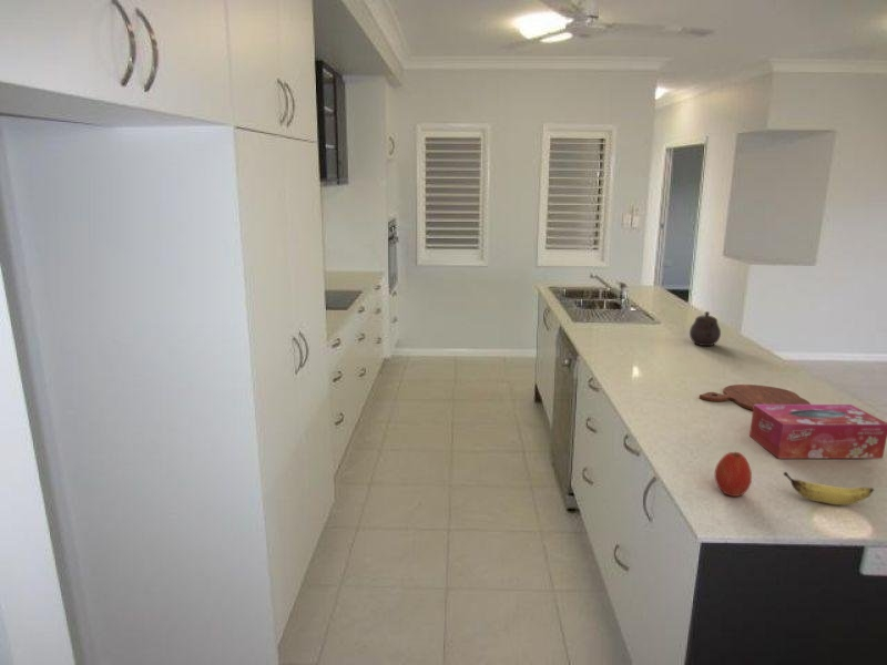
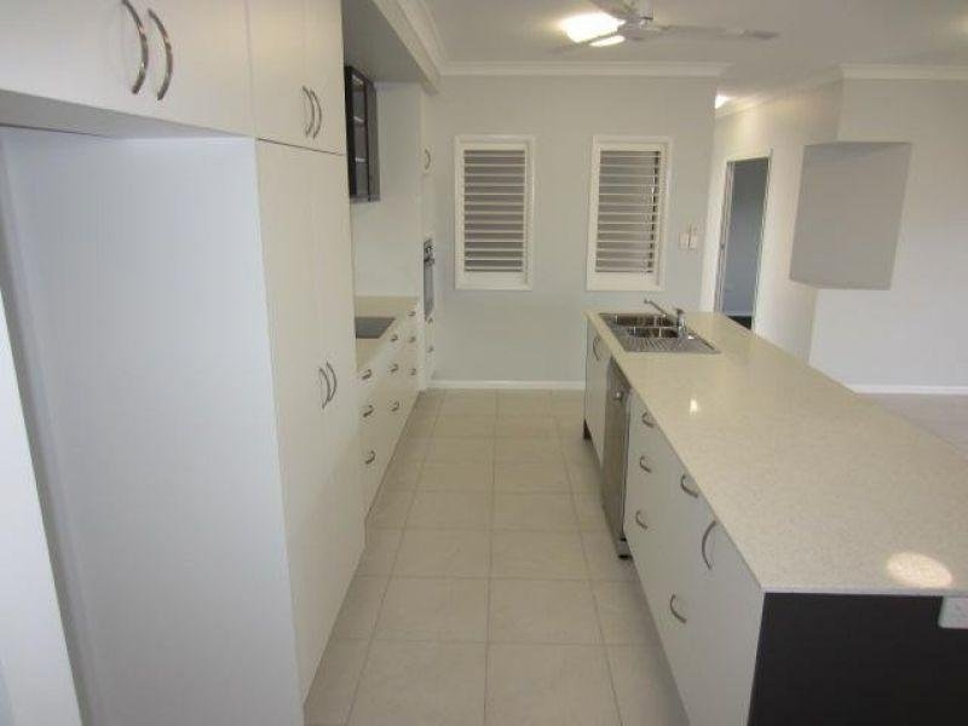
- teapot (705, 327)
- tissue box (815, 430)
- banana (826, 489)
- apple (733, 471)
- cutting board (750, 397)
